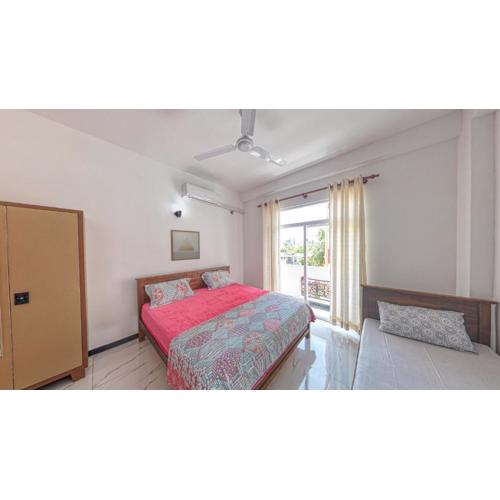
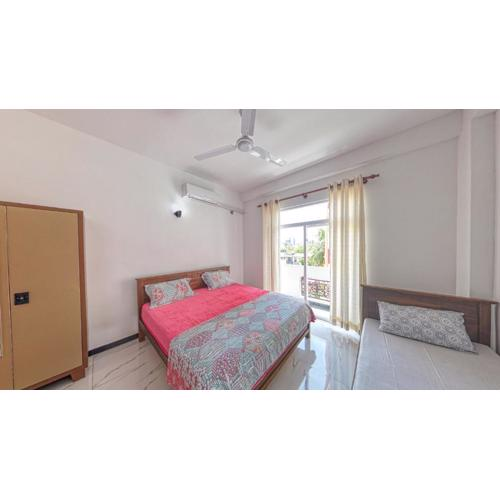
- wall art (186, 245)
